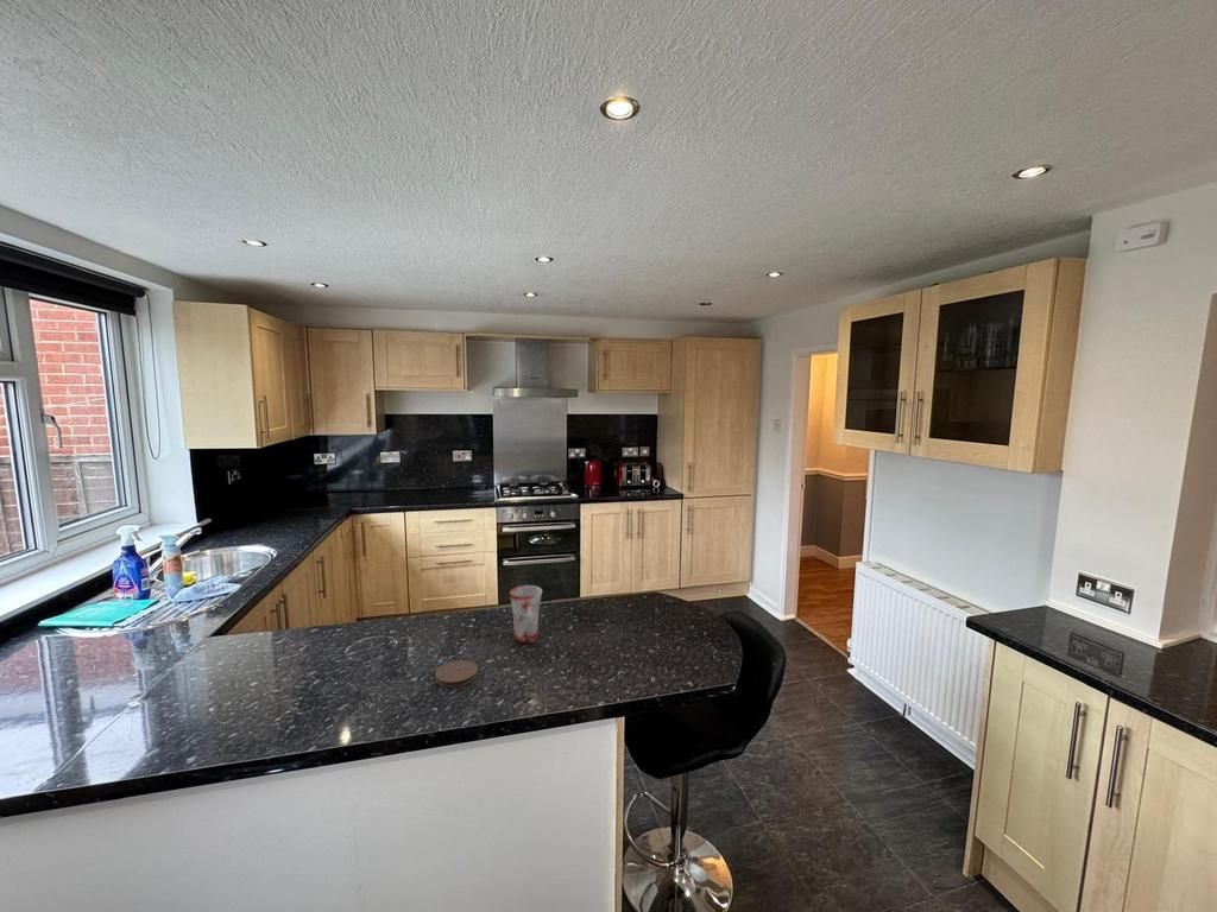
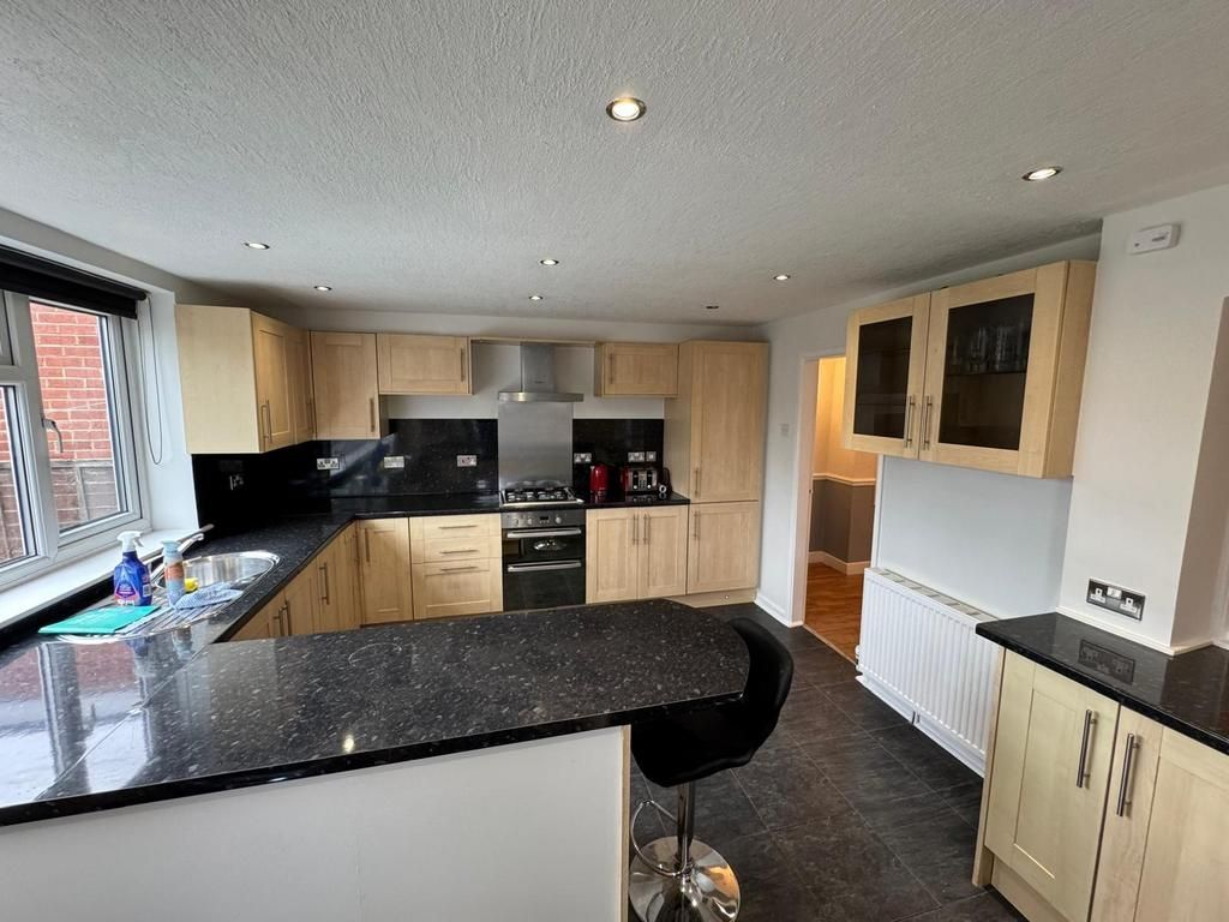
- mug (526, 618)
- coaster (456, 673)
